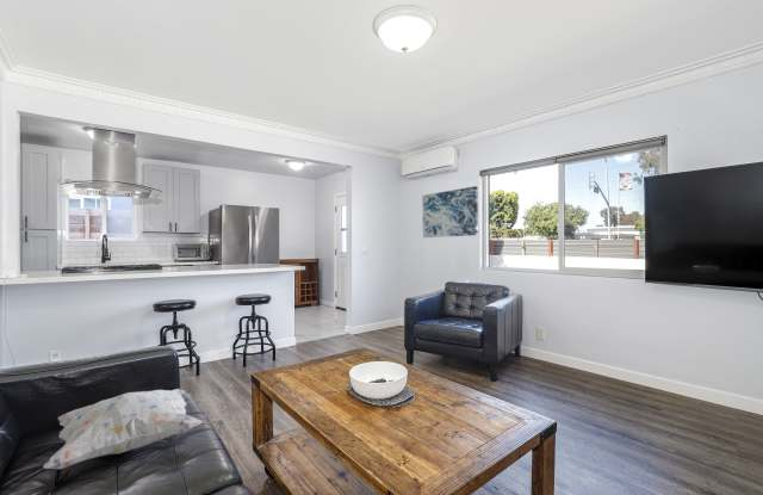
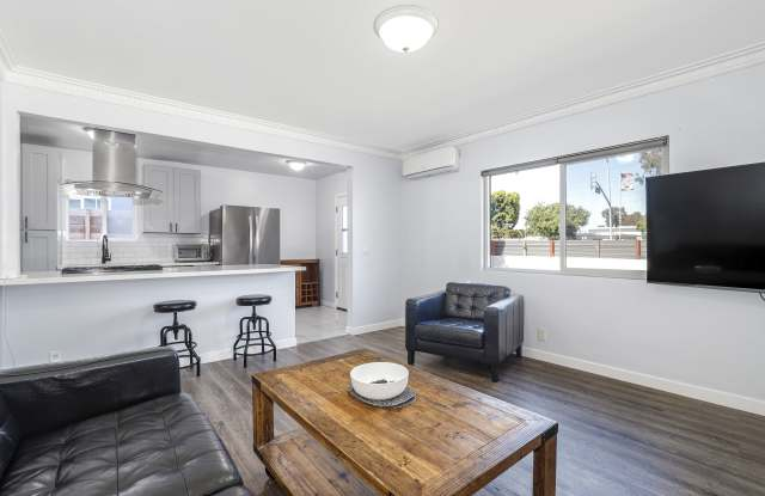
- decorative pillow (129, 420)
- wall art (448, 214)
